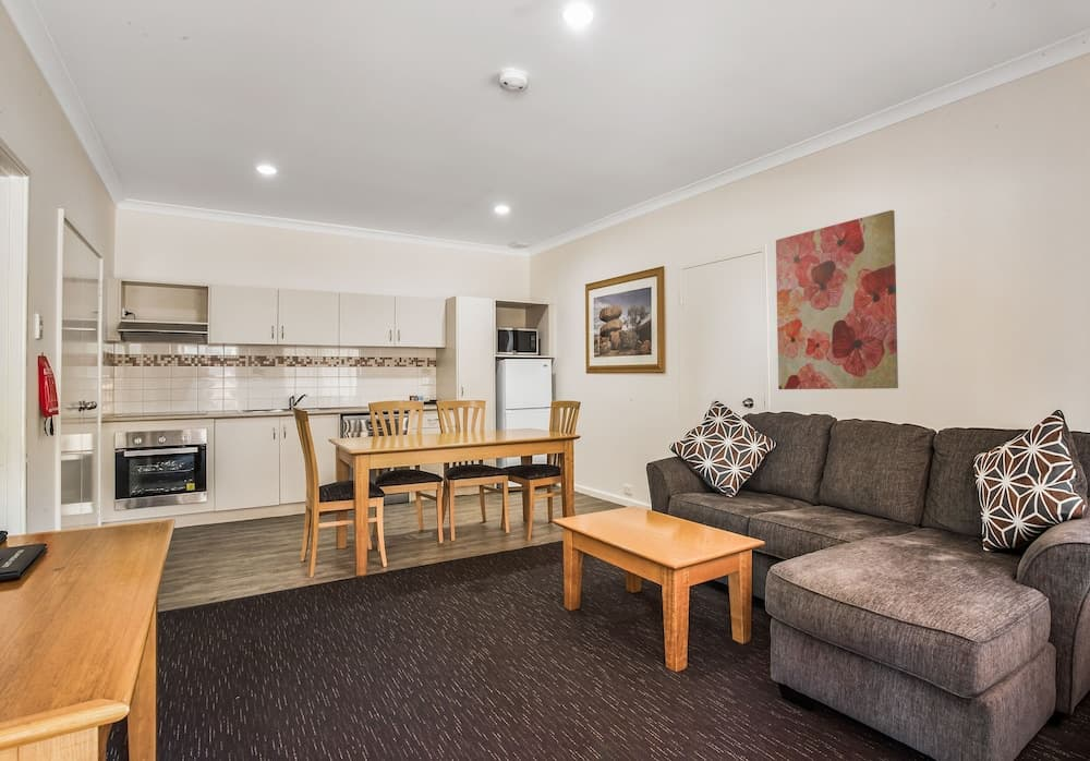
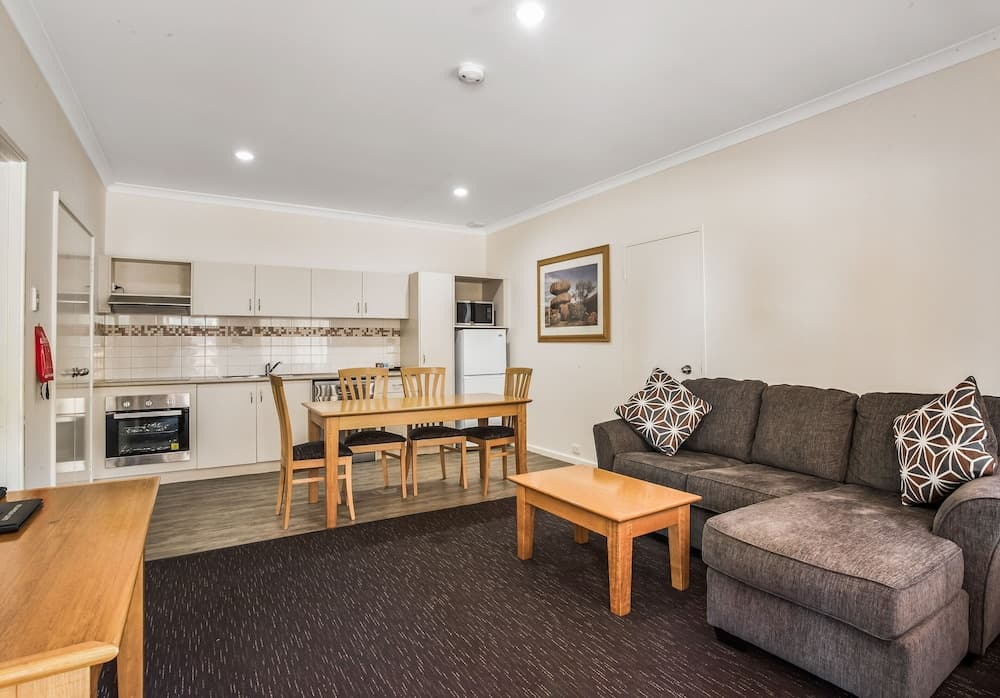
- wall art (831, 307)
